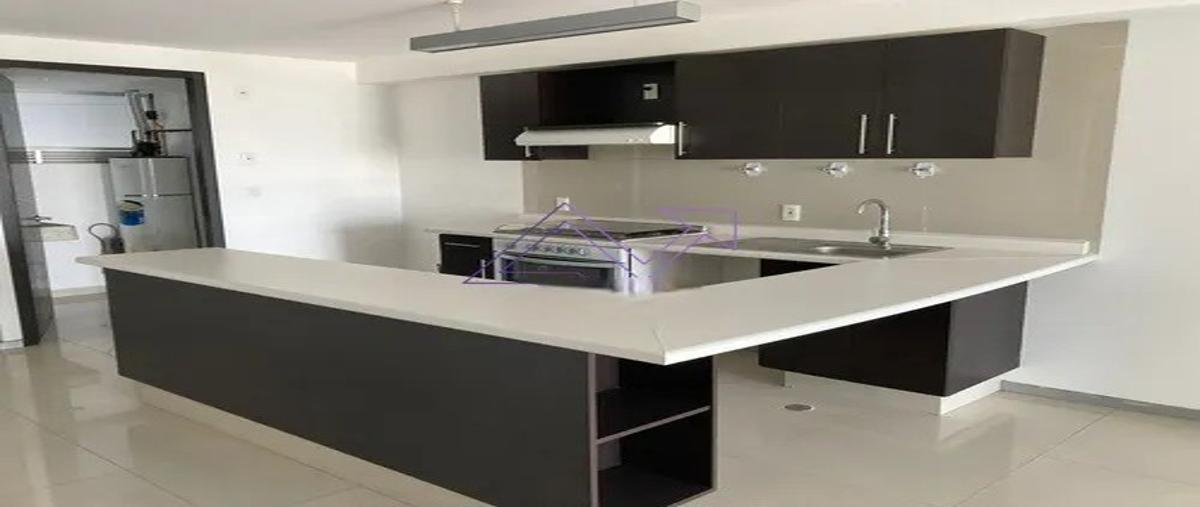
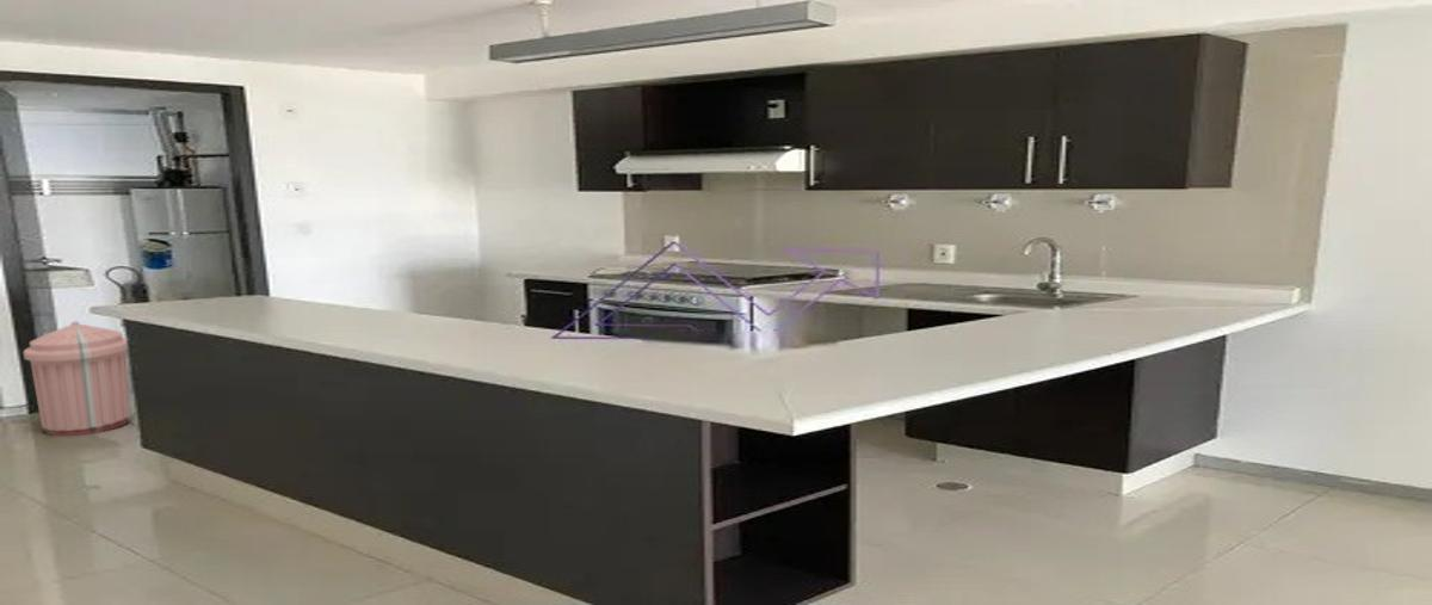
+ trash can (81, 374)
